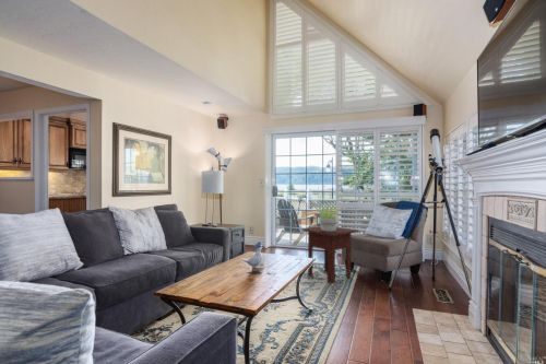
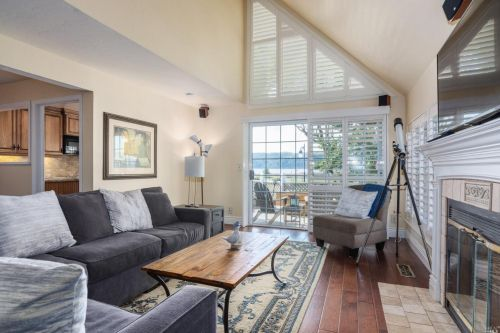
- side table (329, 253)
- potted plant (328, 218)
